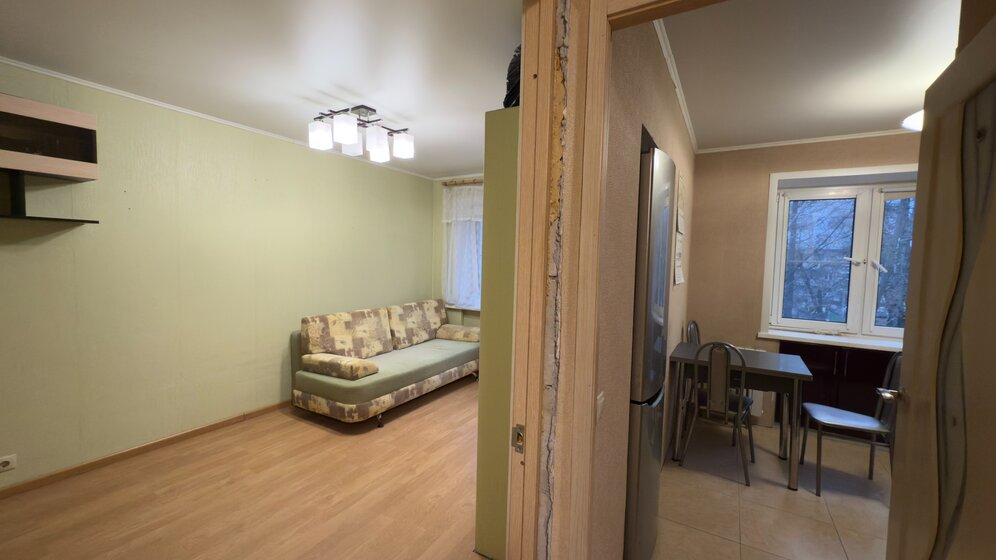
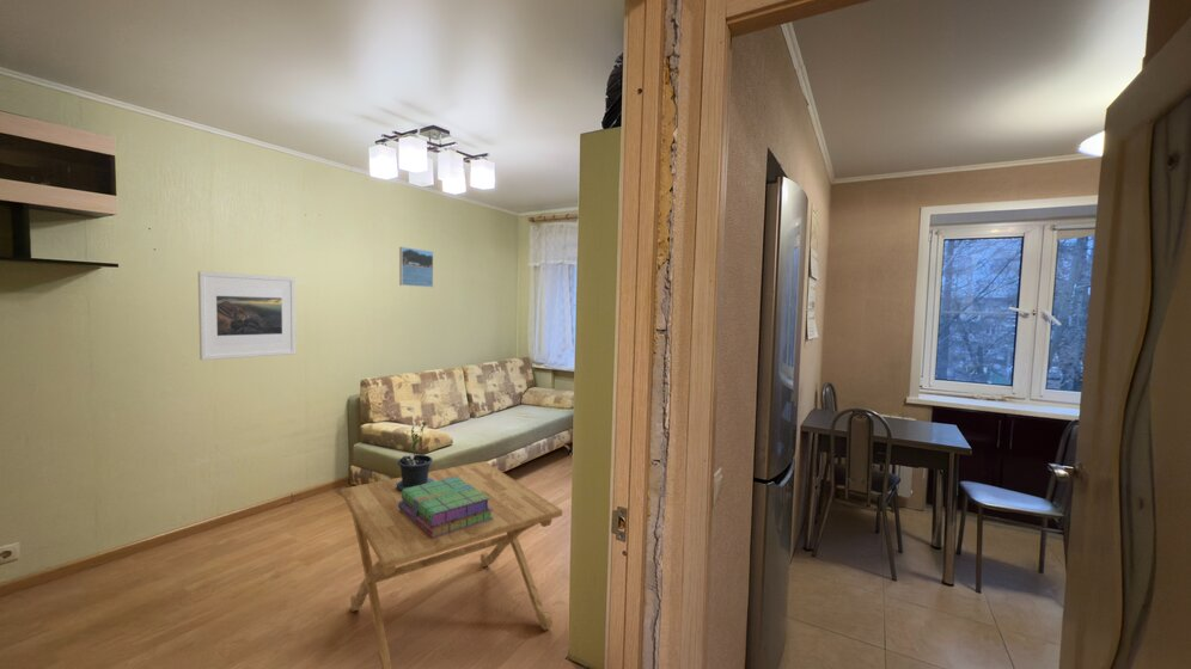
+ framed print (250, 315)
+ stack of books (445, 503)
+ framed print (416, 268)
+ potted plant (416, 454)
+ side table (446, 558)
